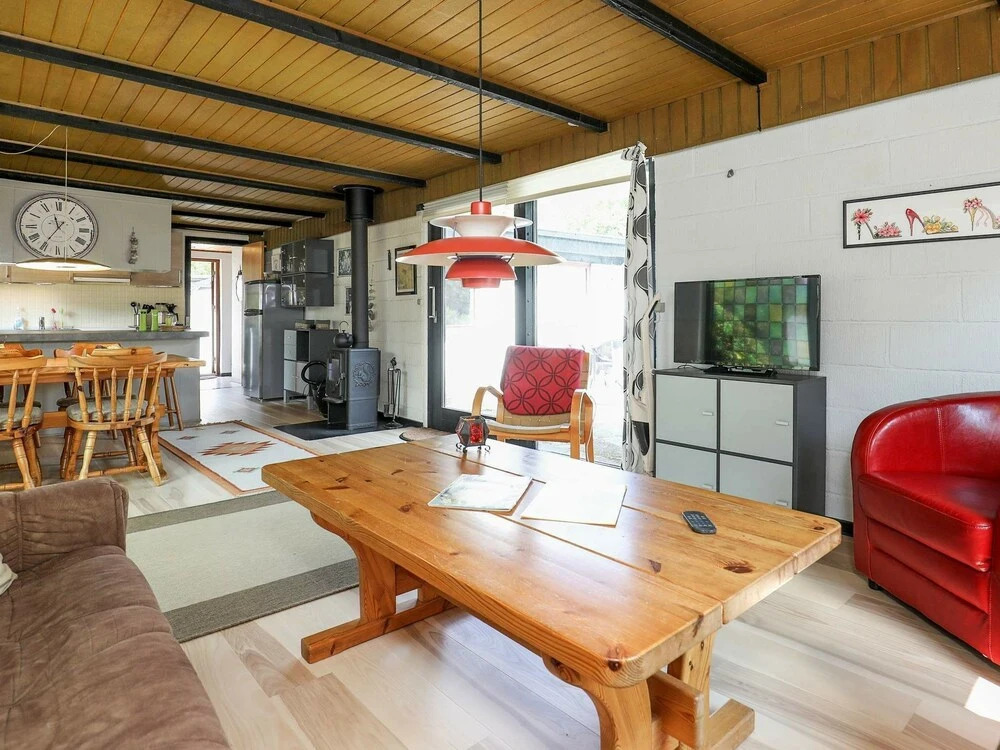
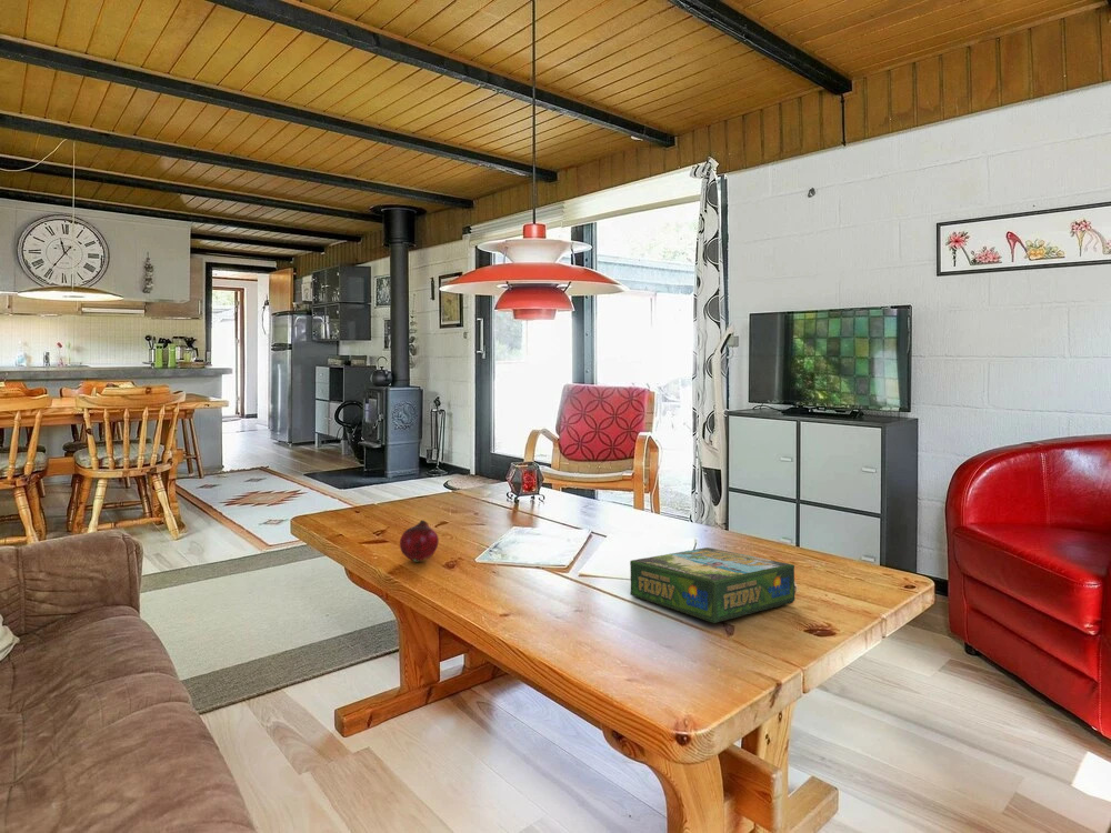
+ fruit (419, 541)
+ board game (710, 580)
